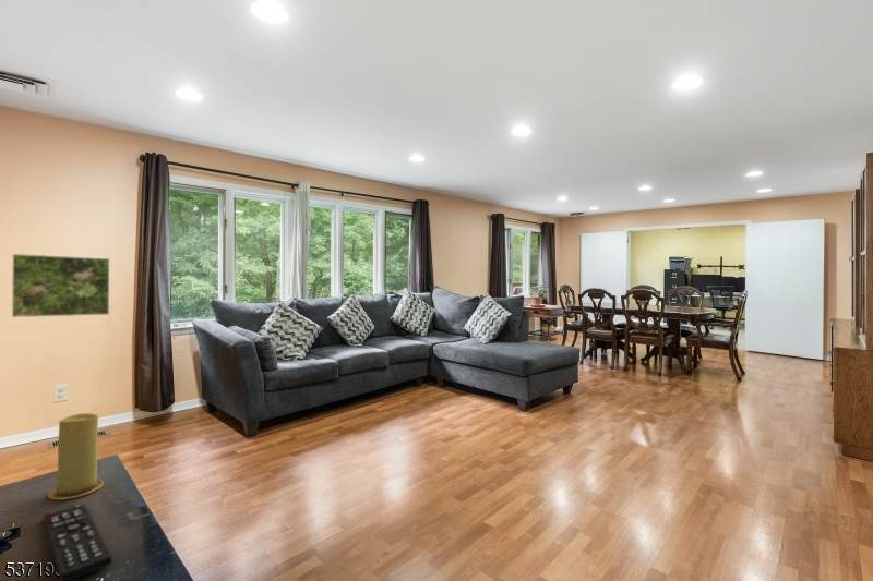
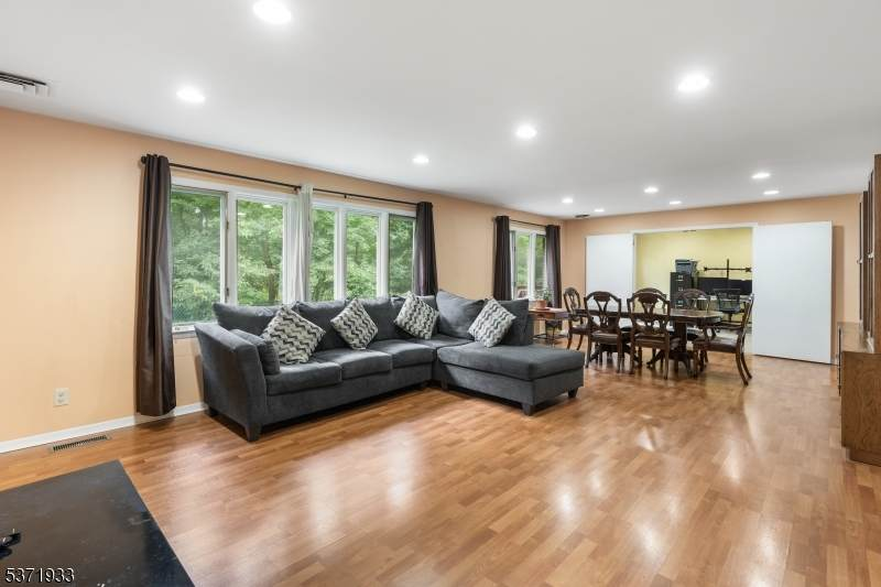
- candle (76, 452)
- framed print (63, 286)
- remote control (74, 536)
